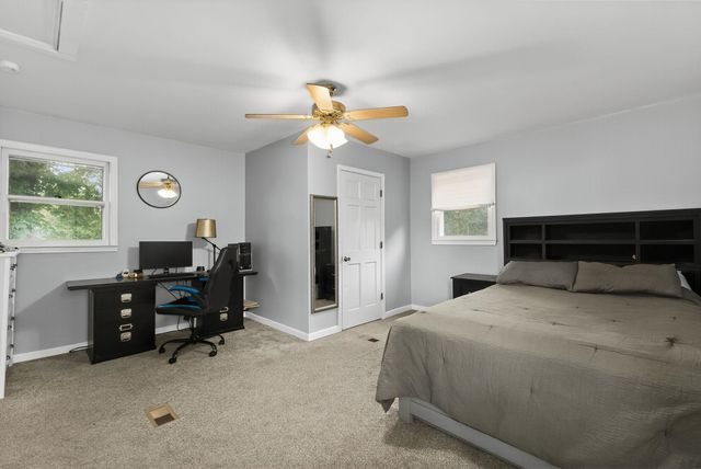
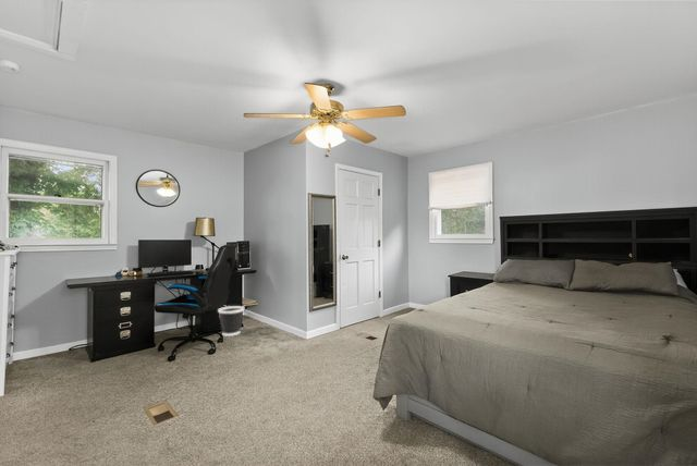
+ wastebasket (231, 320)
